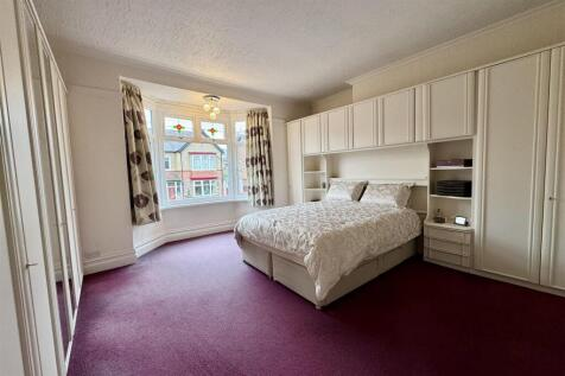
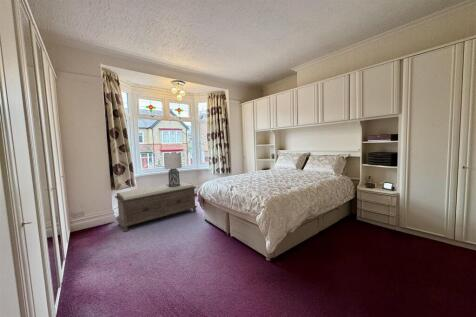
+ lamp (172, 169)
+ bench (159, 203)
